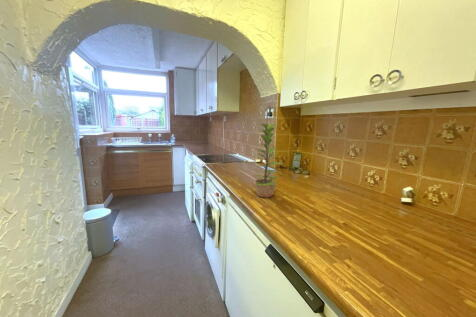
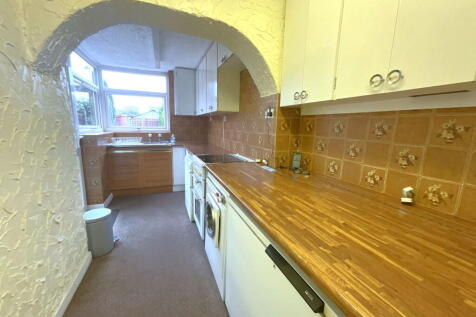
- plant (267, 159)
